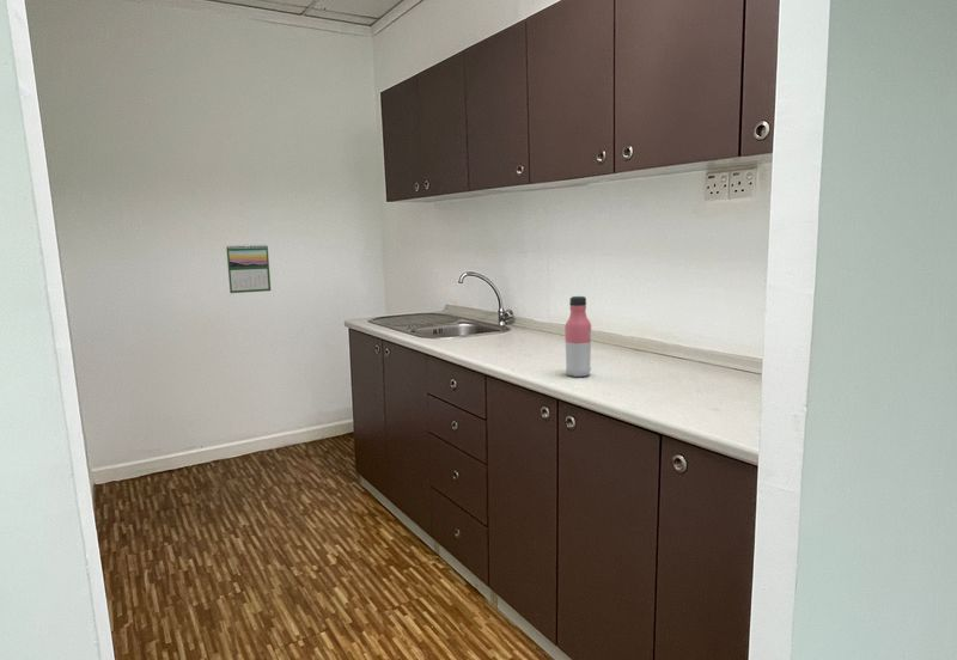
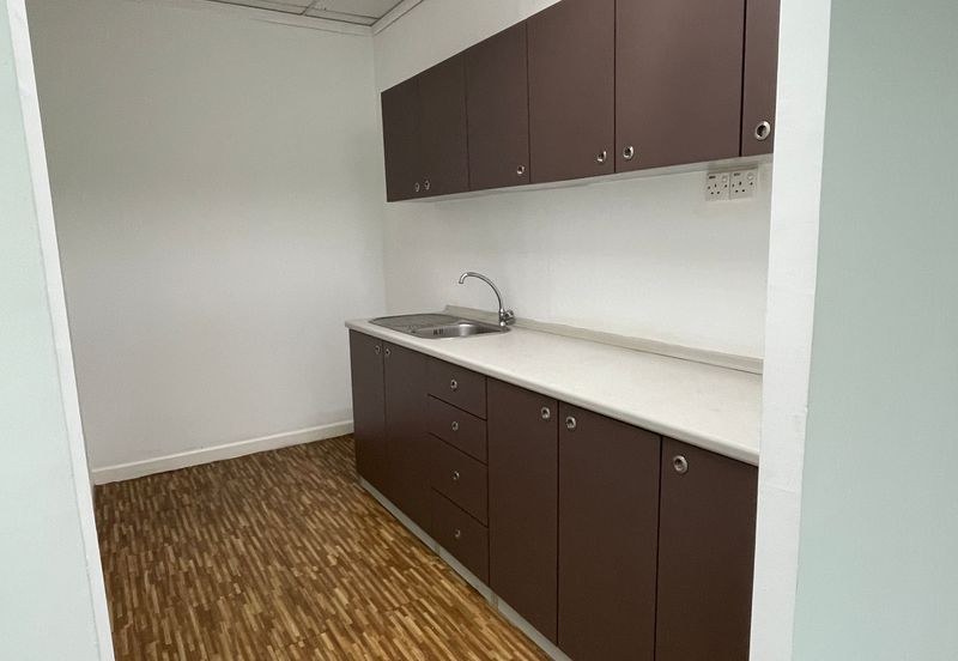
- calendar (249, 268)
- water bottle (578, 336)
